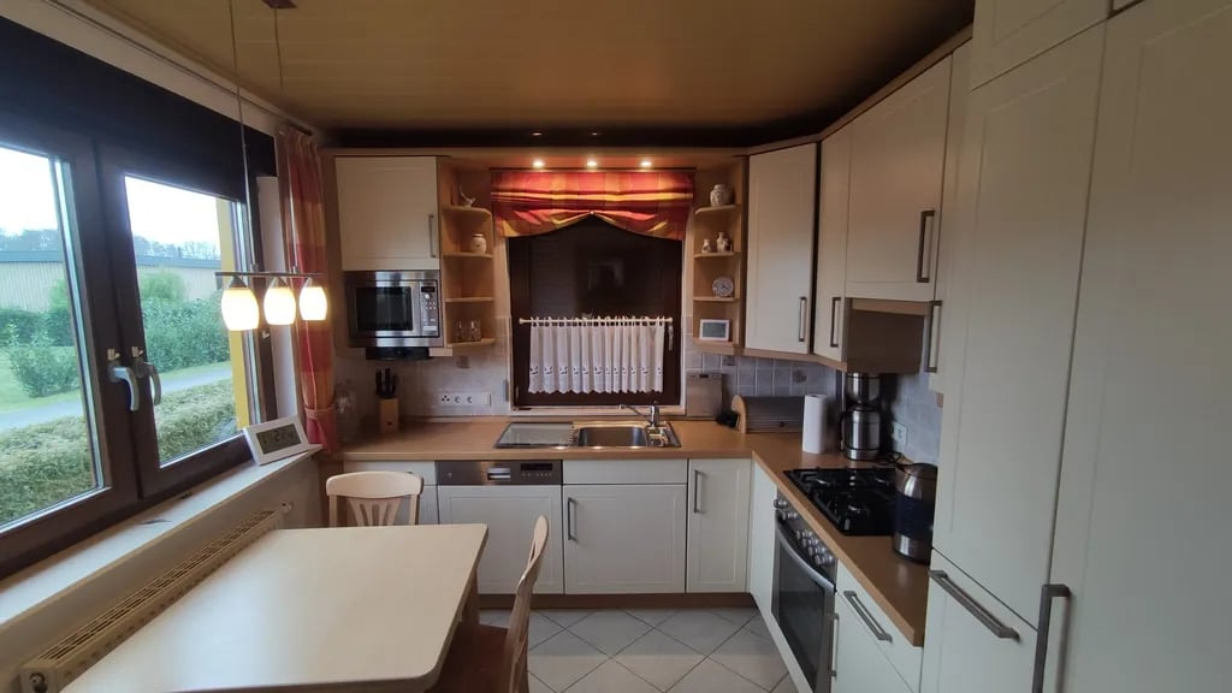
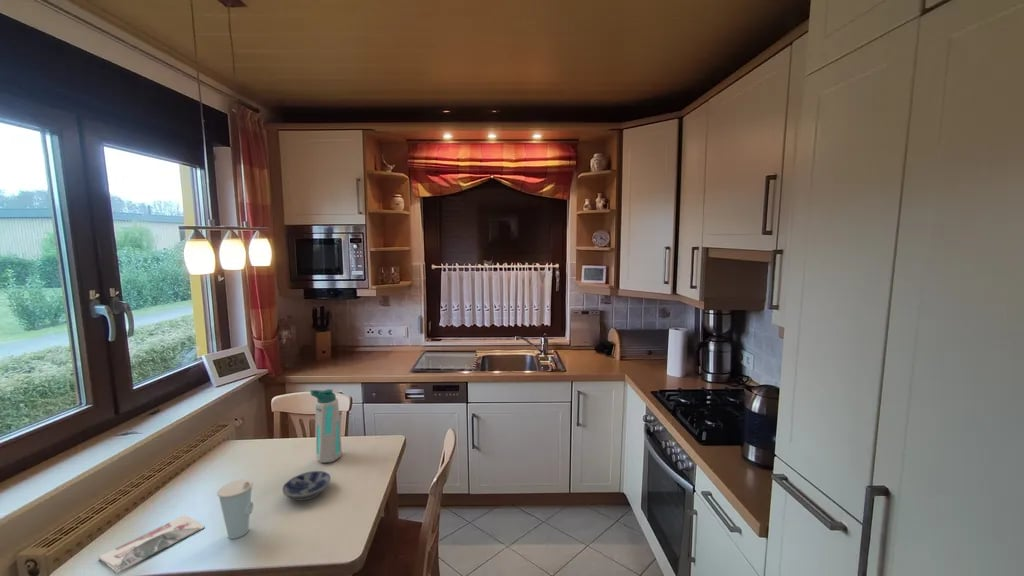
+ card (154, 541)
+ bowl (307, 487)
+ water bottle (325, 424)
+ cup (236, 508)
